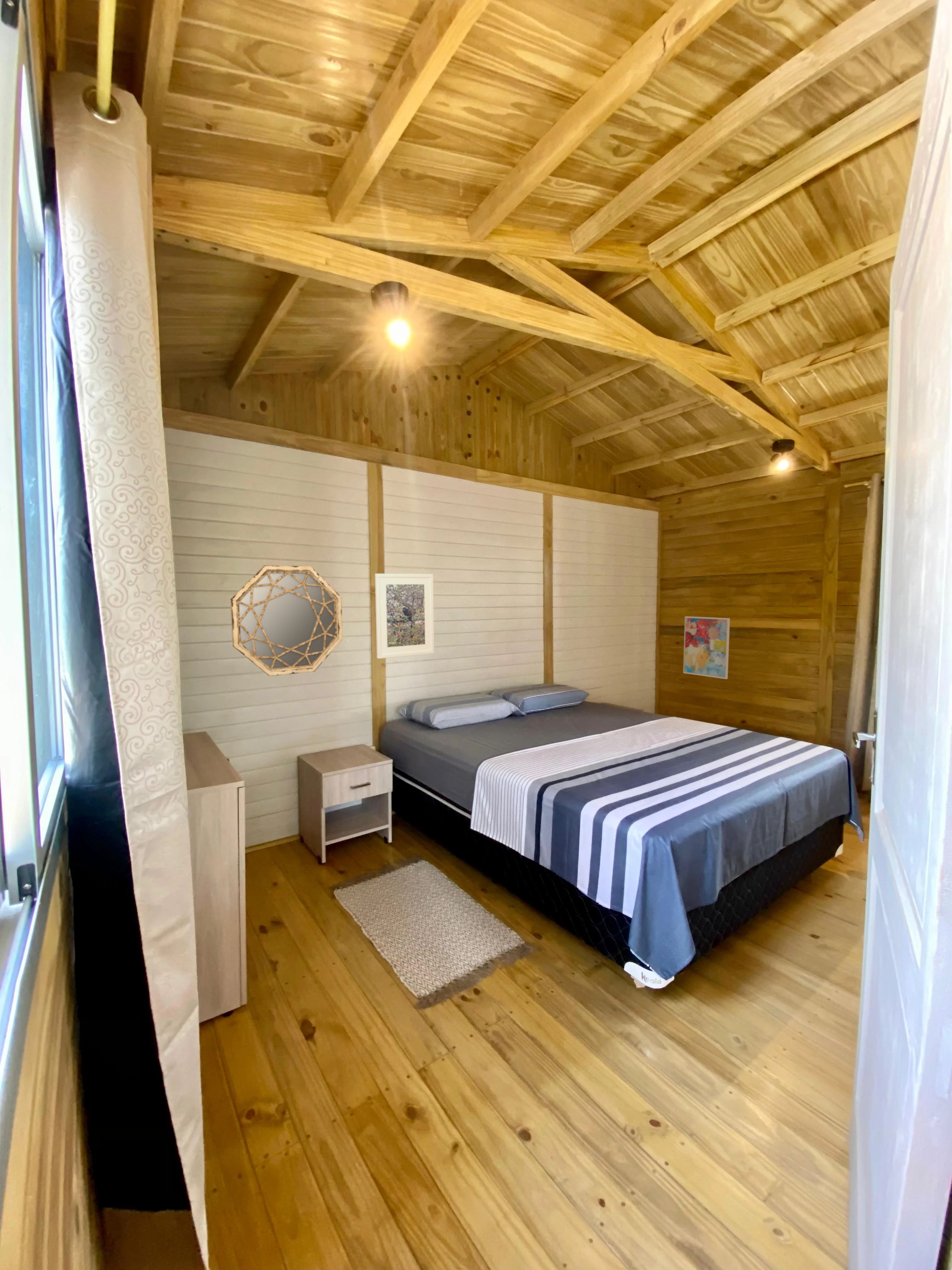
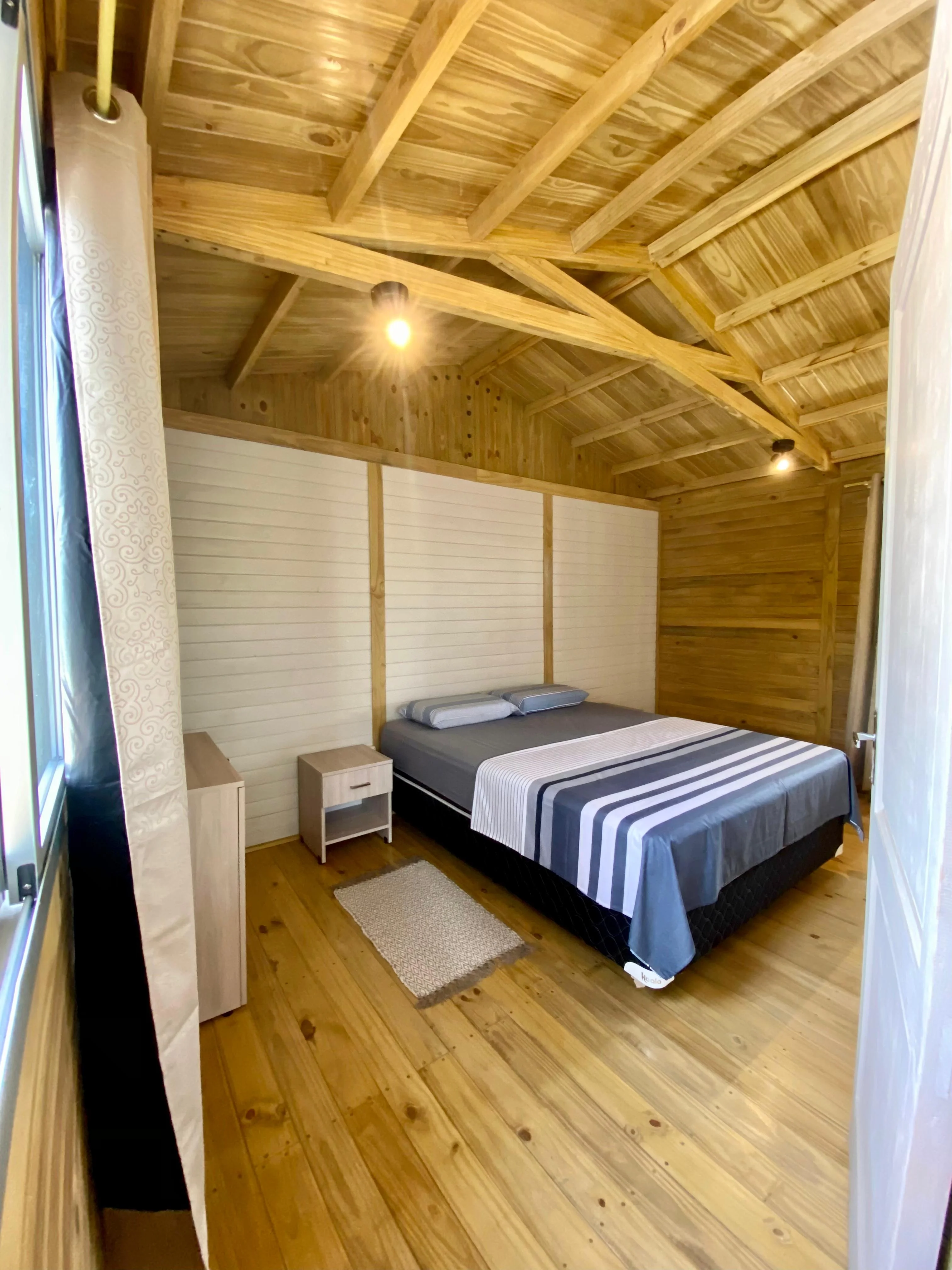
- wall art (706, 647)
- home mirror (290, 620)
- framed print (405, 615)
